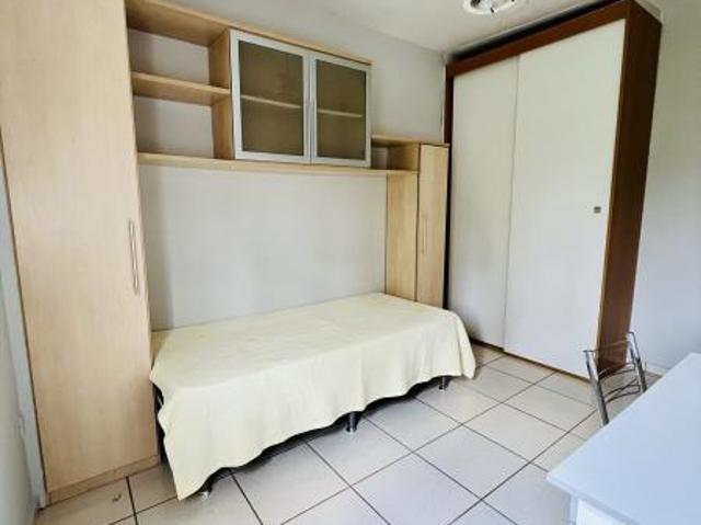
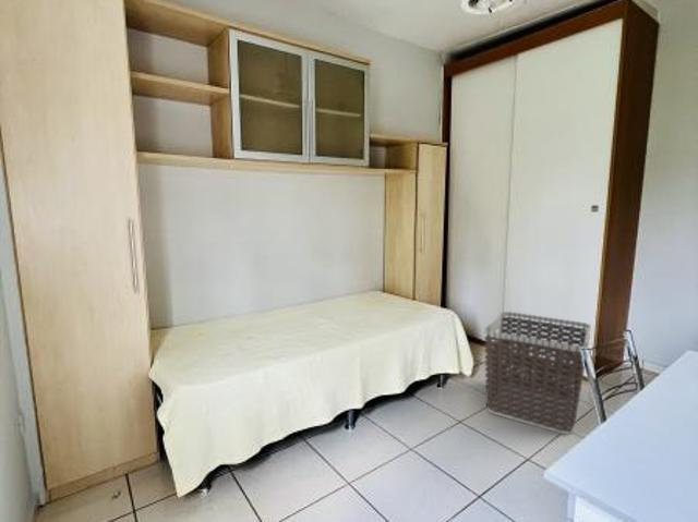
+ clothes hamper (535, 366)
